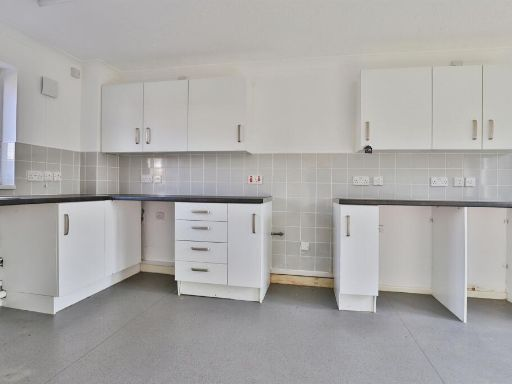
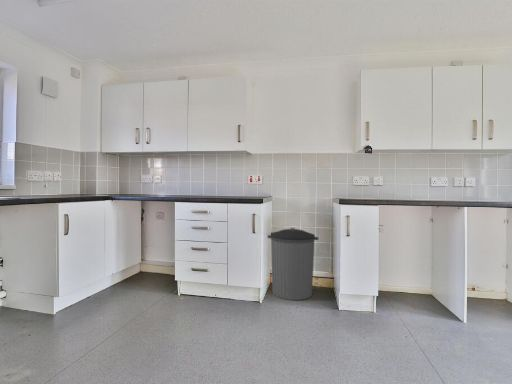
+ trash can (292, 260)
